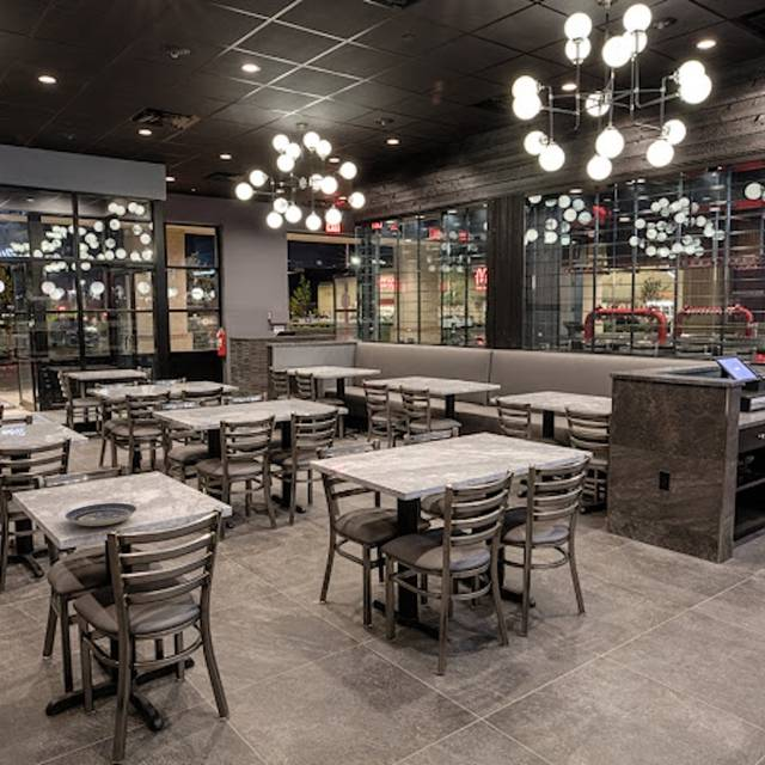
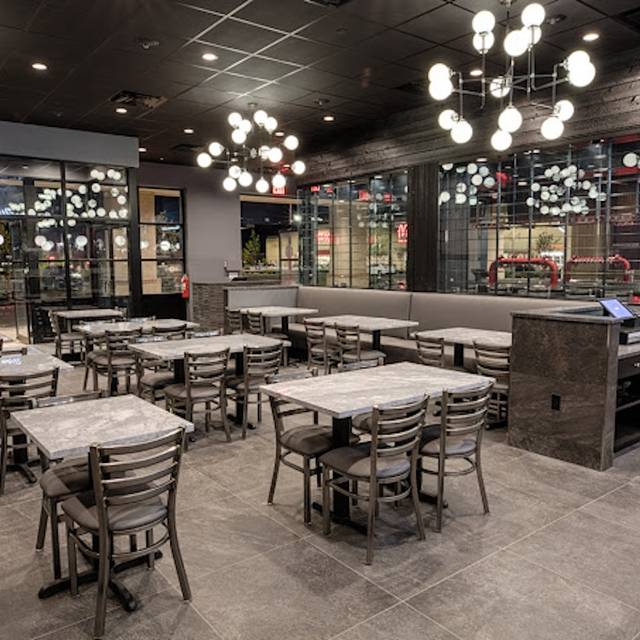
- plate (102, 516)
